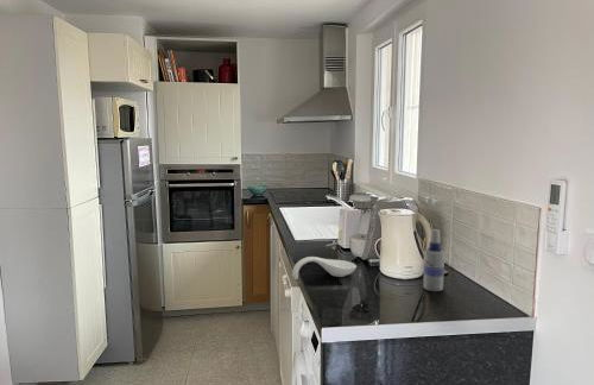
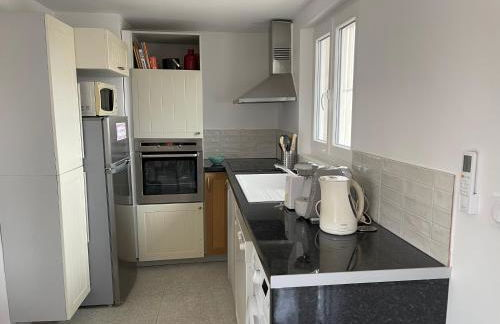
- spoon rest (324, 266)
- spray bottle (434, 259)
